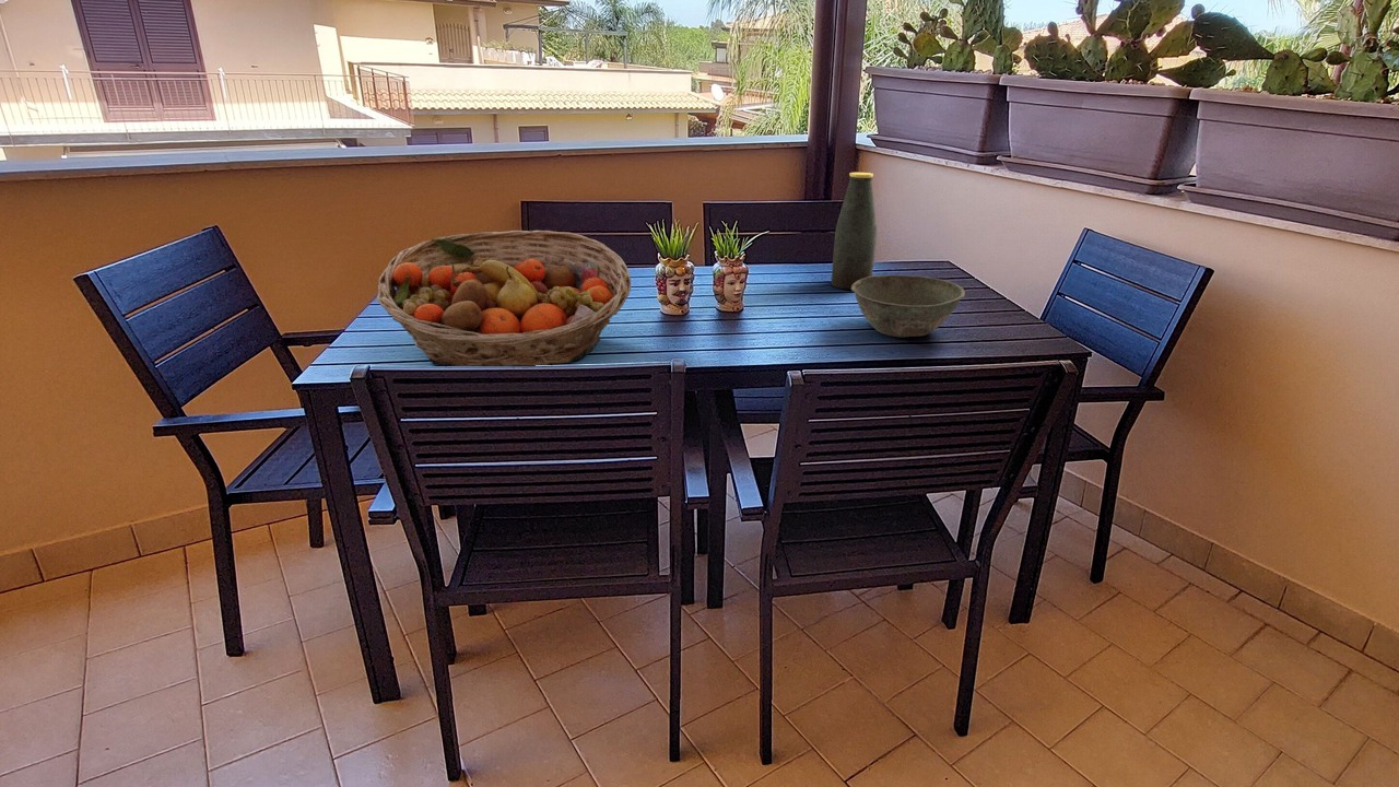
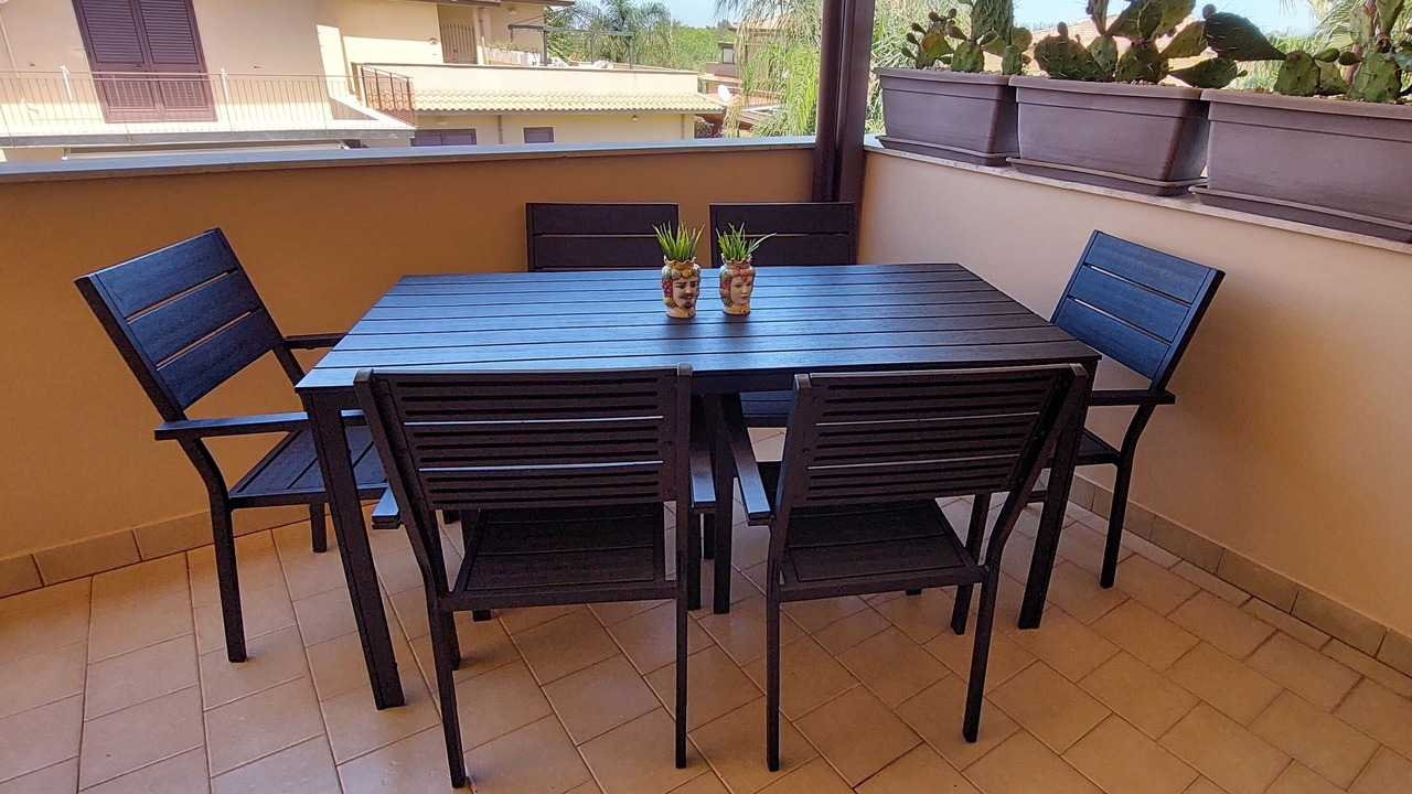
- bowl (905, 308)
- bottle (856, 231)
- fruit basket (509, 296)
